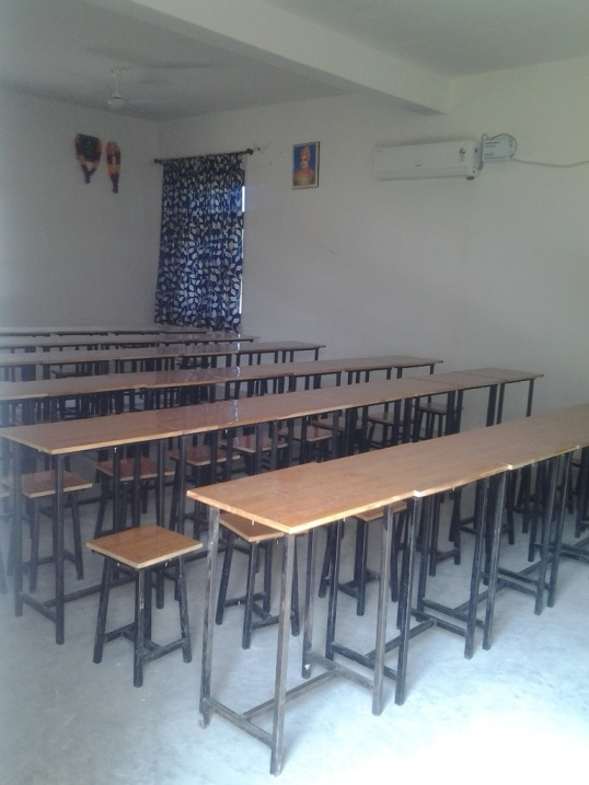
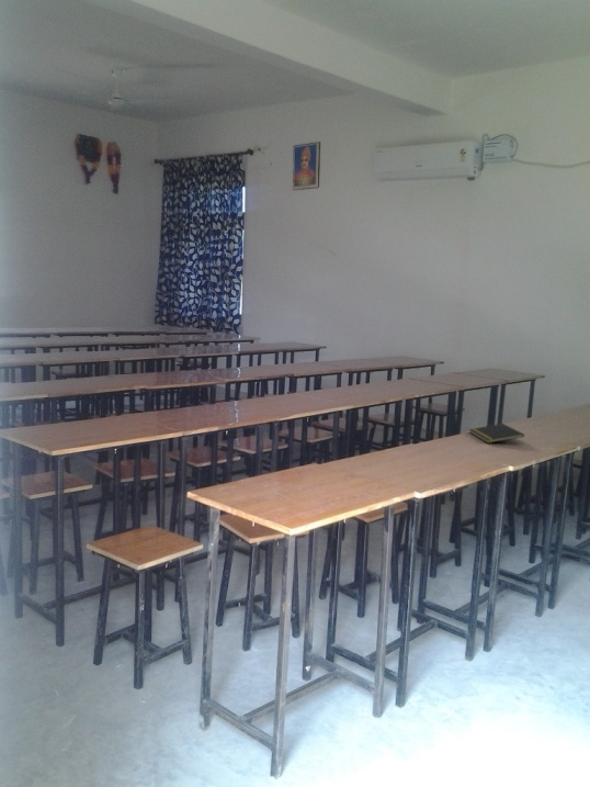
+ notepad (495, 432)
